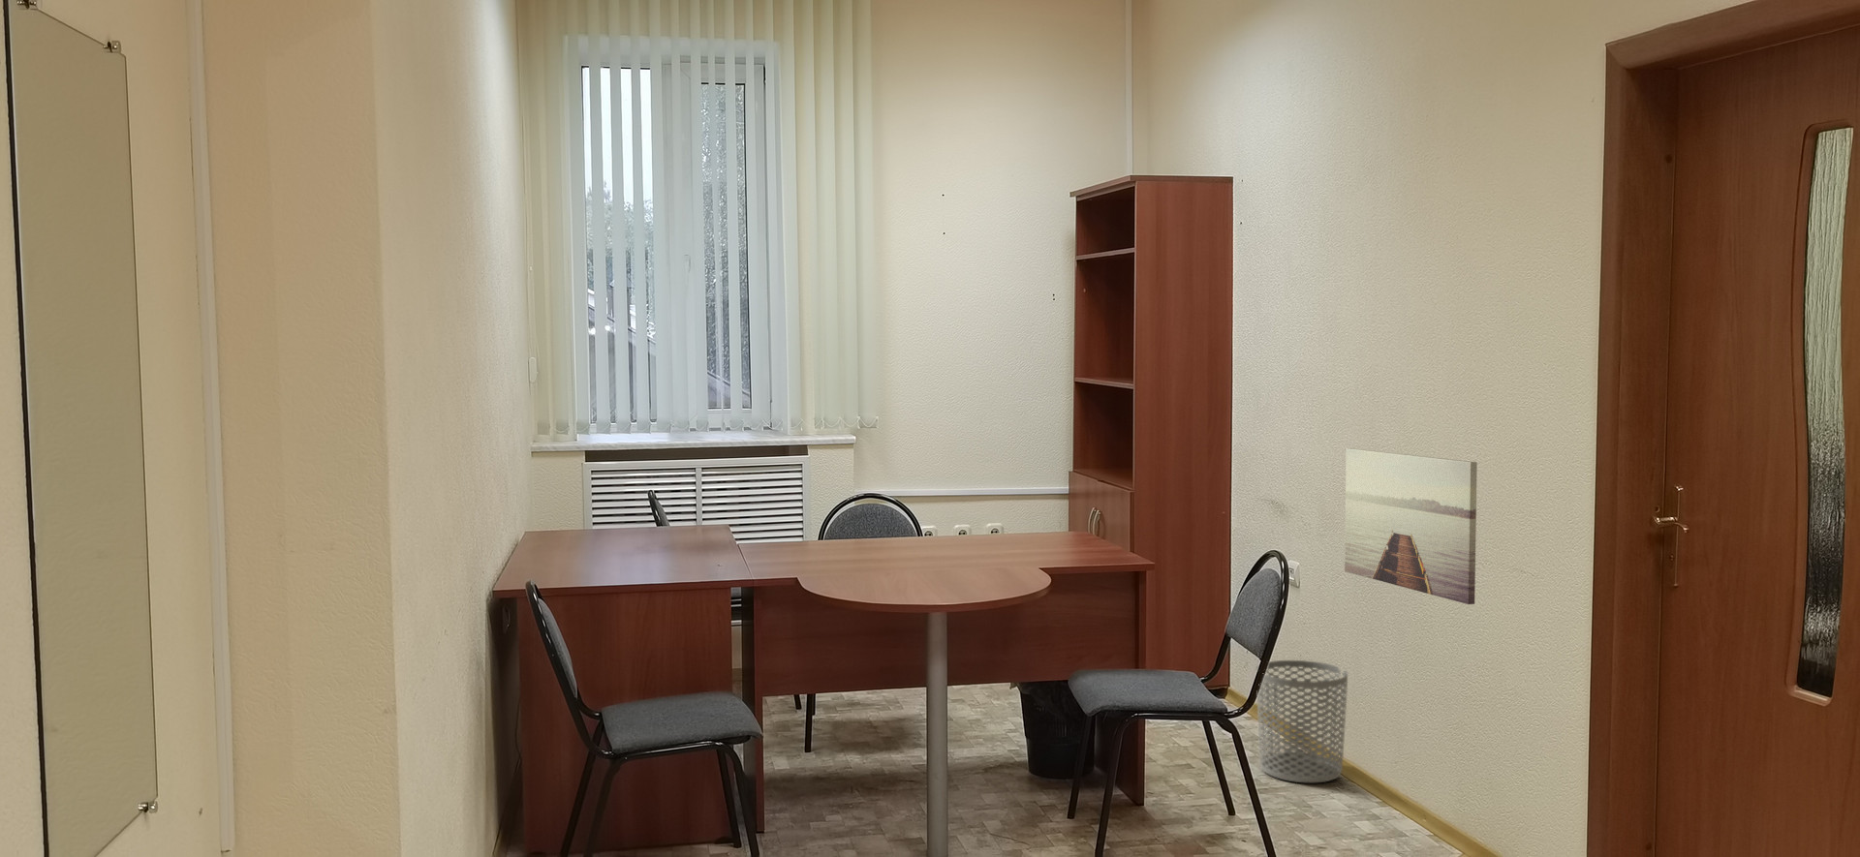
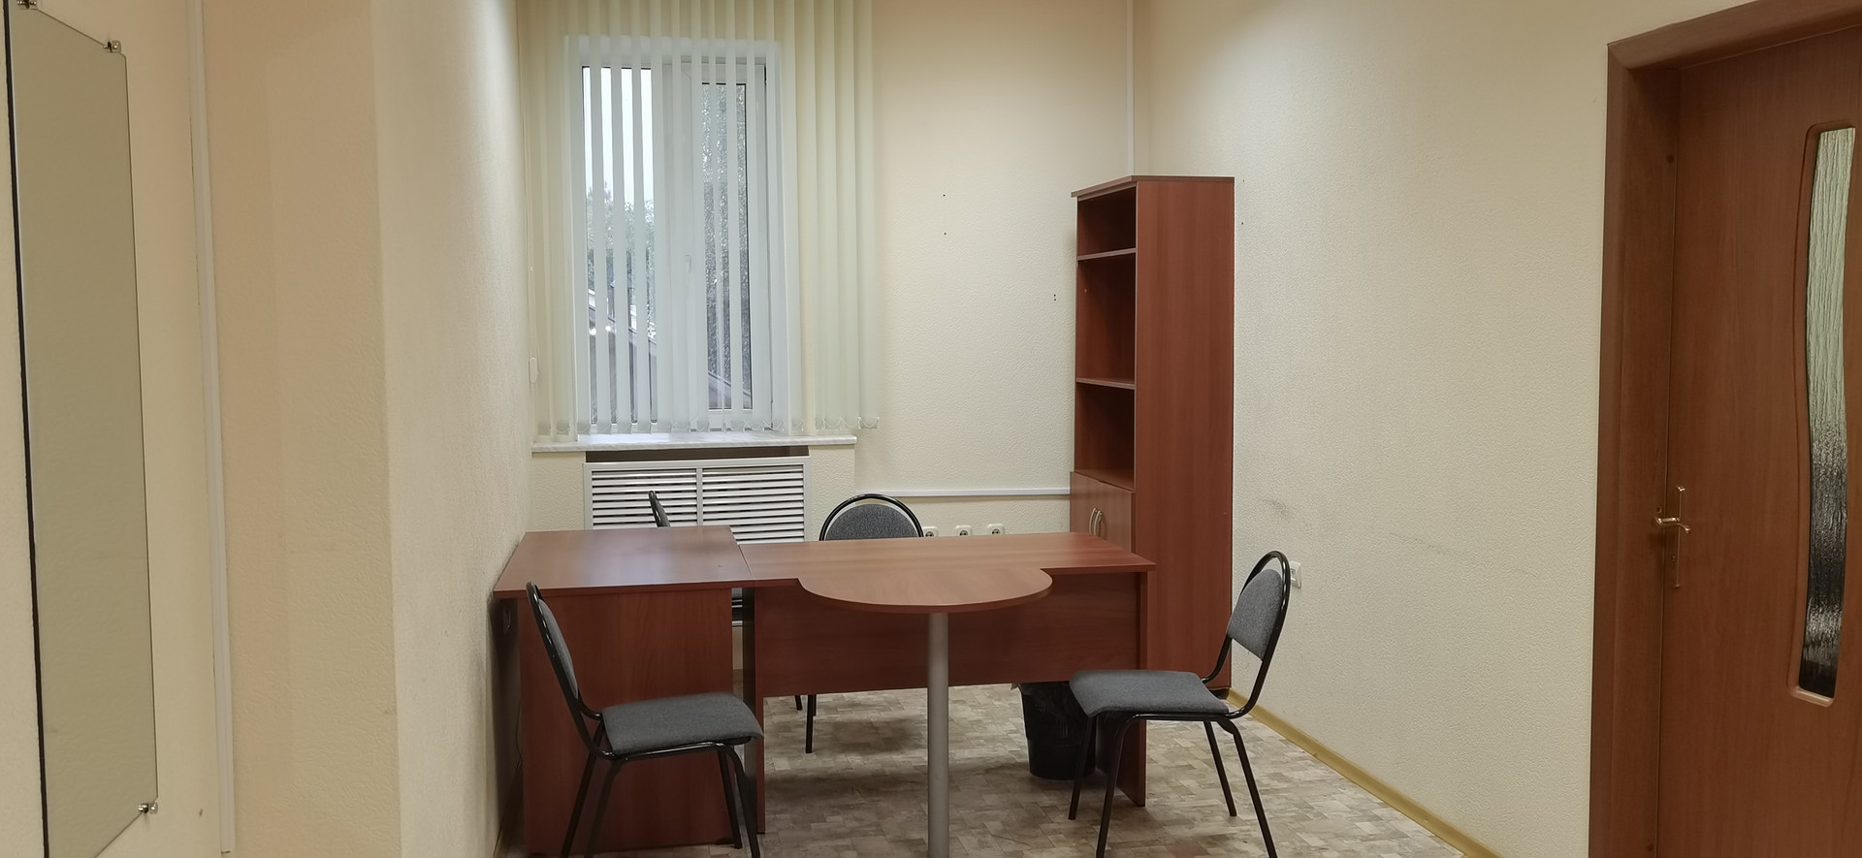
- waste bin (1301, 722)
- wall art (1406, 520)
